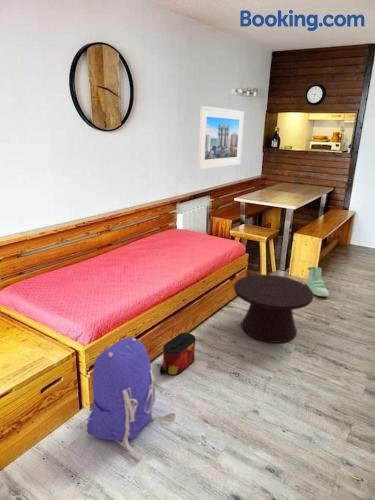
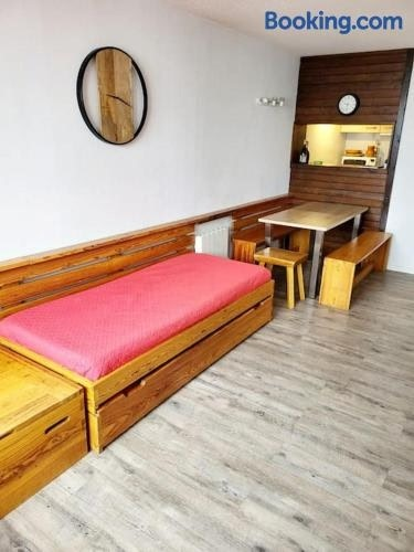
- bag (178, 352)
- sneaker (318, 280)
- side table (270, 308)
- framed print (222, 138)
- backpack (129, 385)
